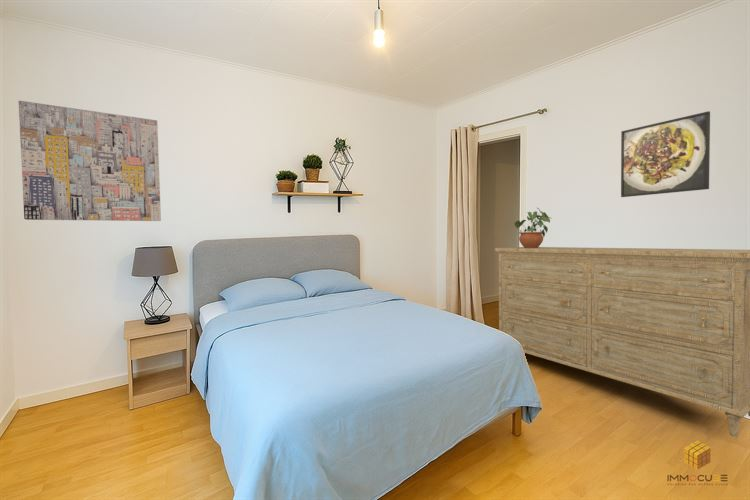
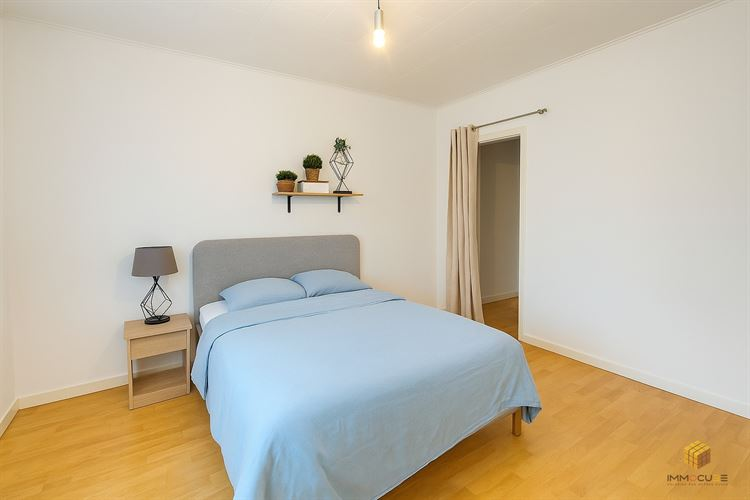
- dresser (603, 315)
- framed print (661, 157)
- potted plant (534, 227)
- wall art (96, 166)
